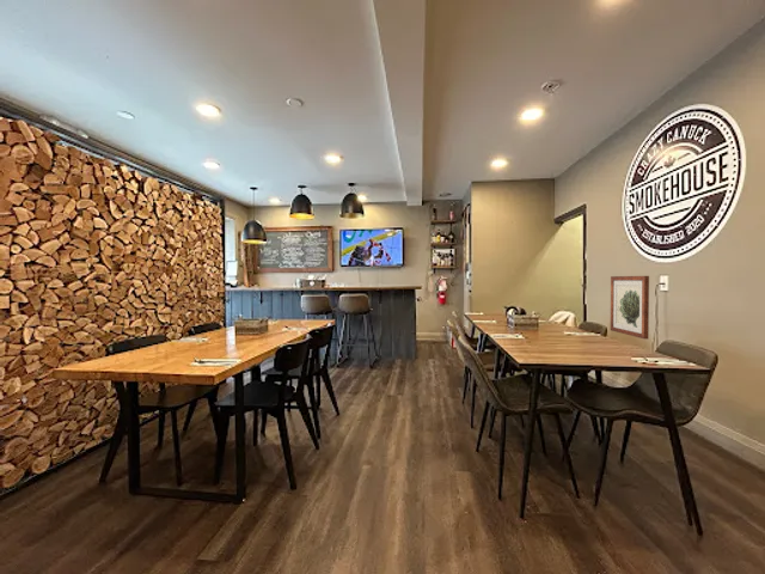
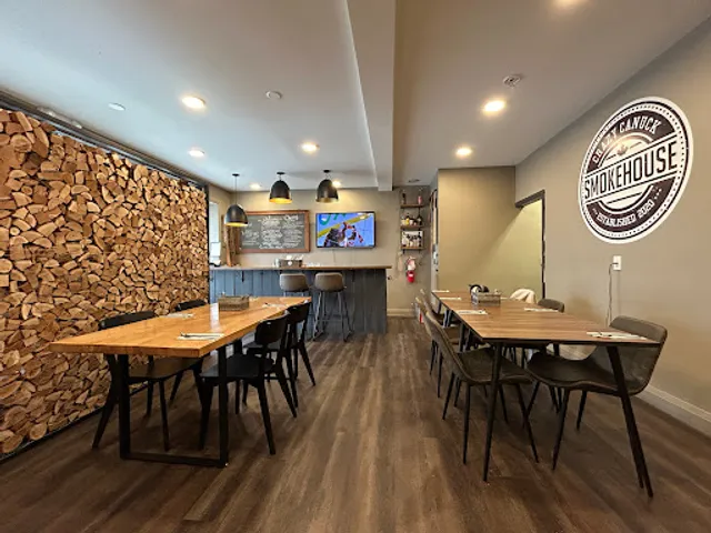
- wall art (628, 305)
